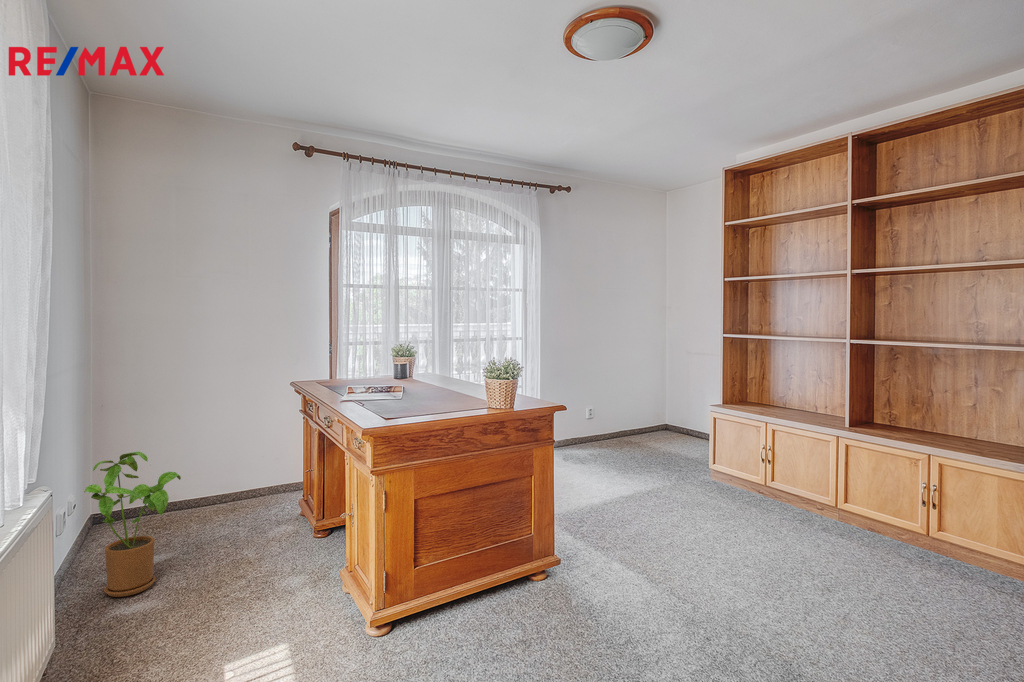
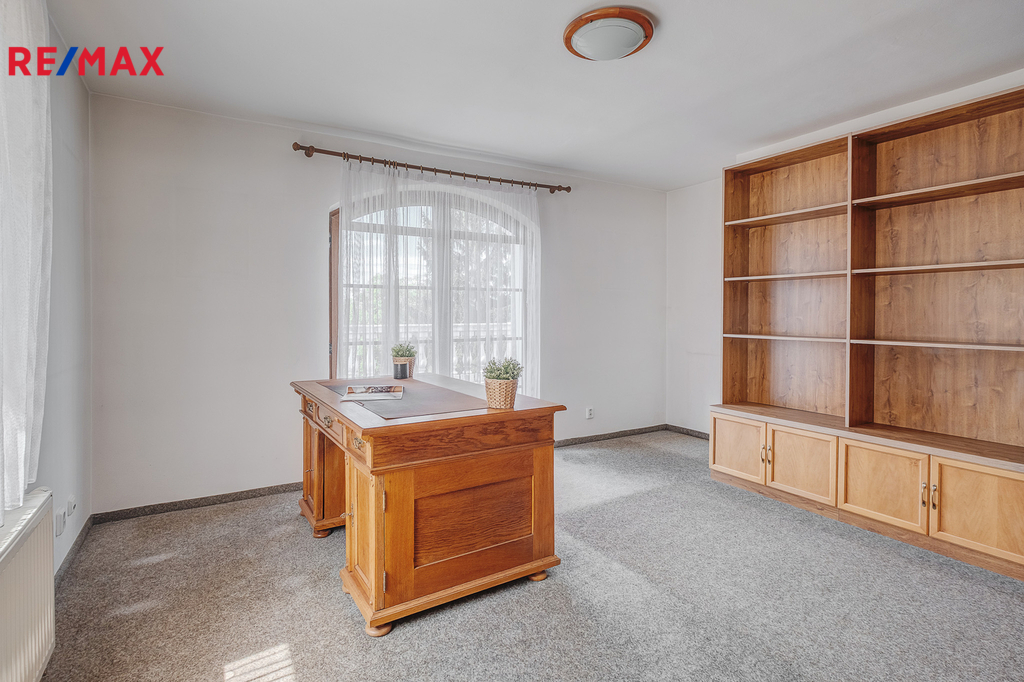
- house plant (135, 520)
